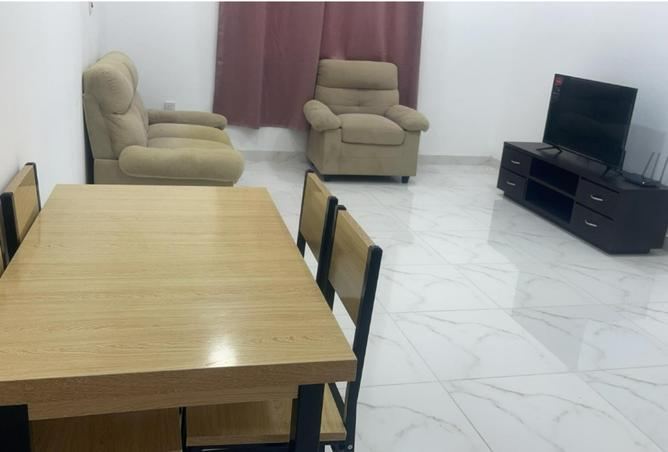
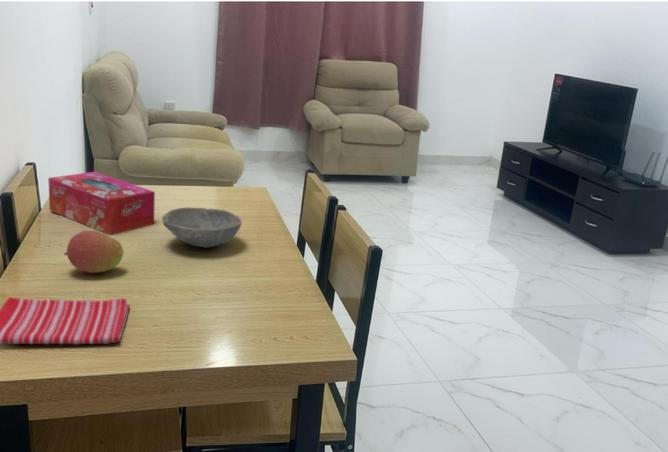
+ fruit (94, 251)
+ tissue box (101, 201)
+ bowl (202, 230)
+ dish towel (61, 319)
